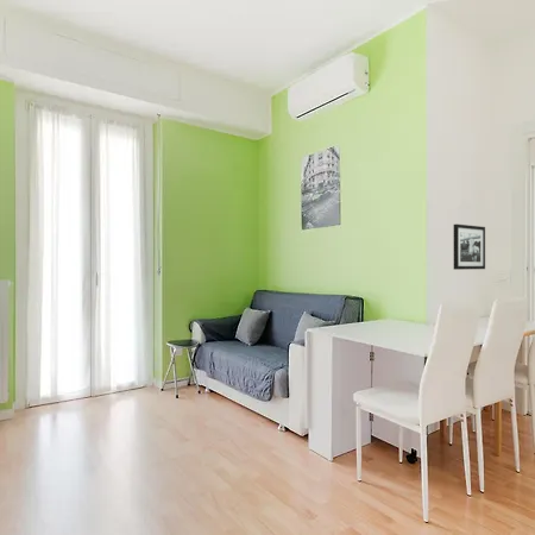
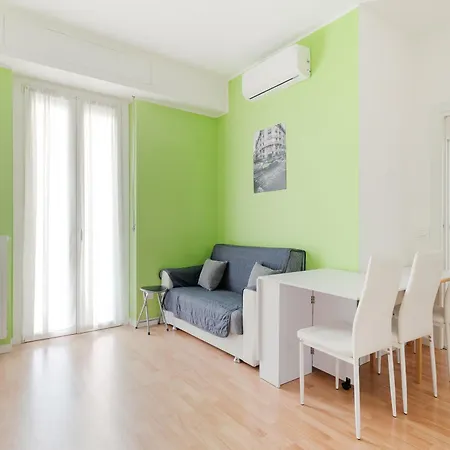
- picture frame (470, 247)
